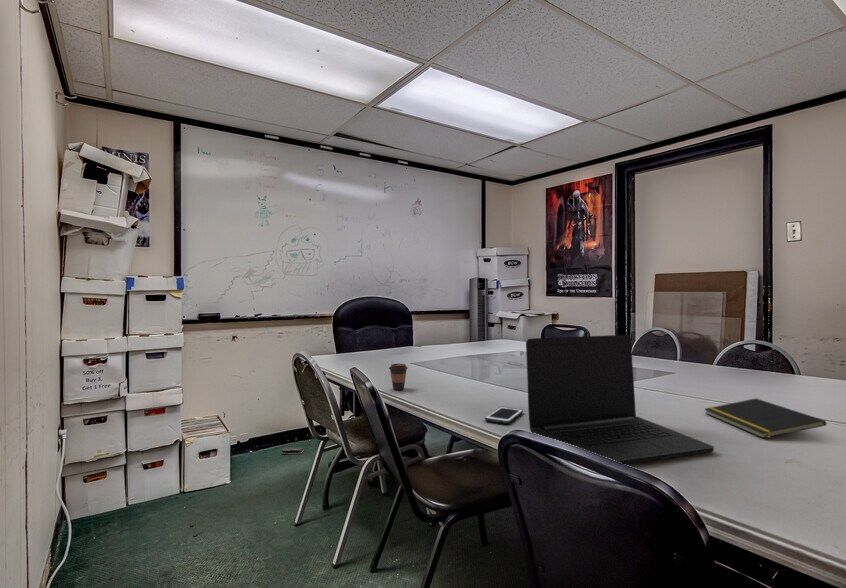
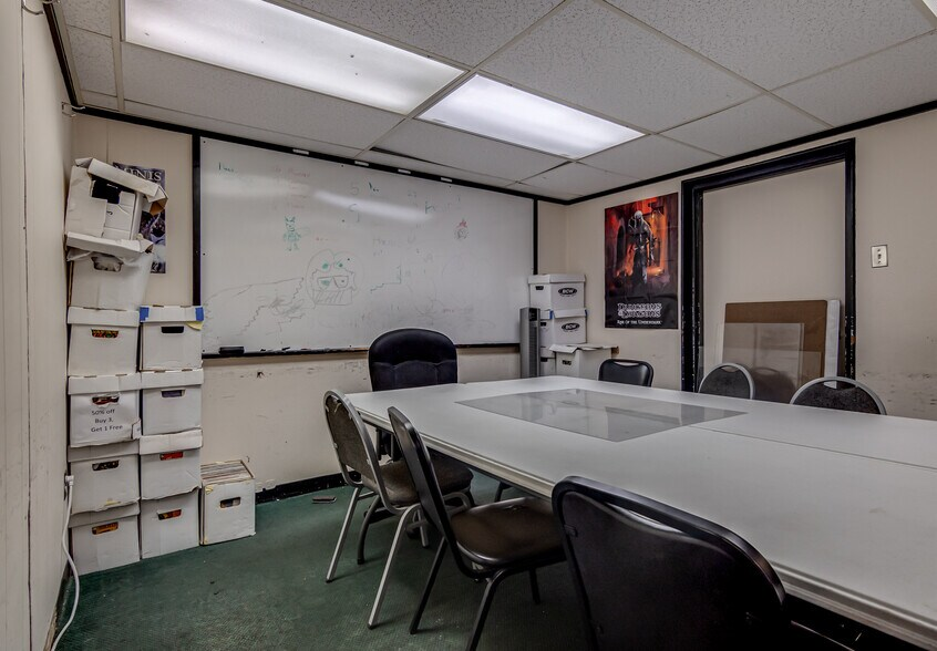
- laptop (613, 391)
- notepad (759, 416)
- cell phone (504, 414)
- coffee cup (398, 376)
